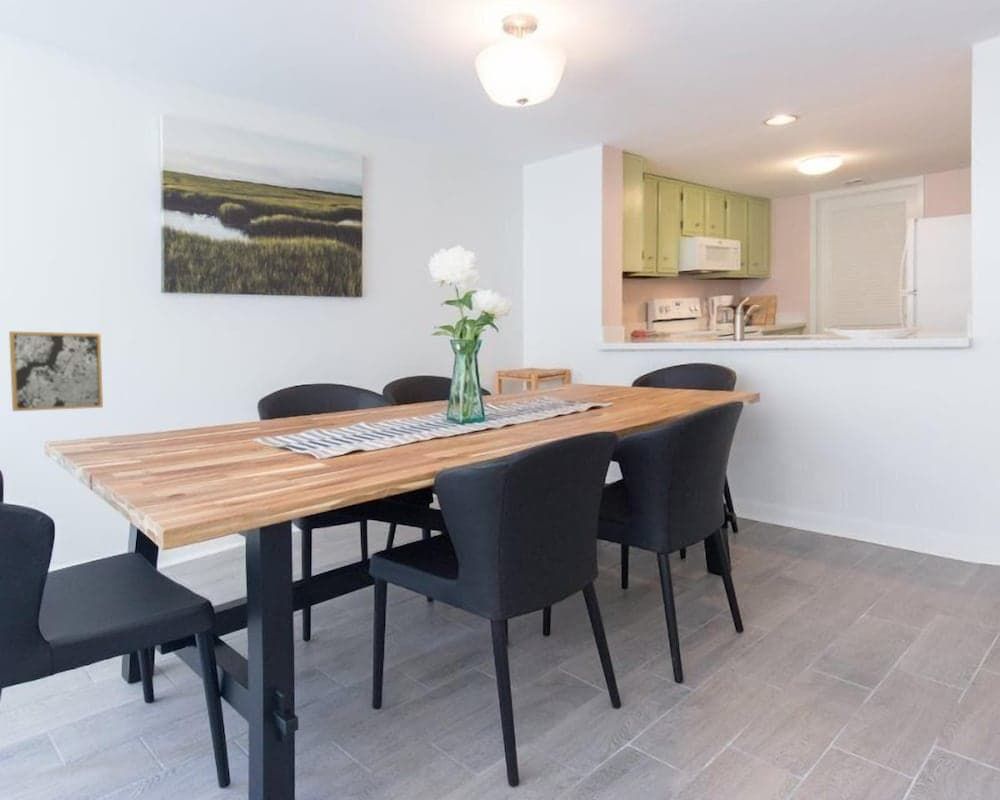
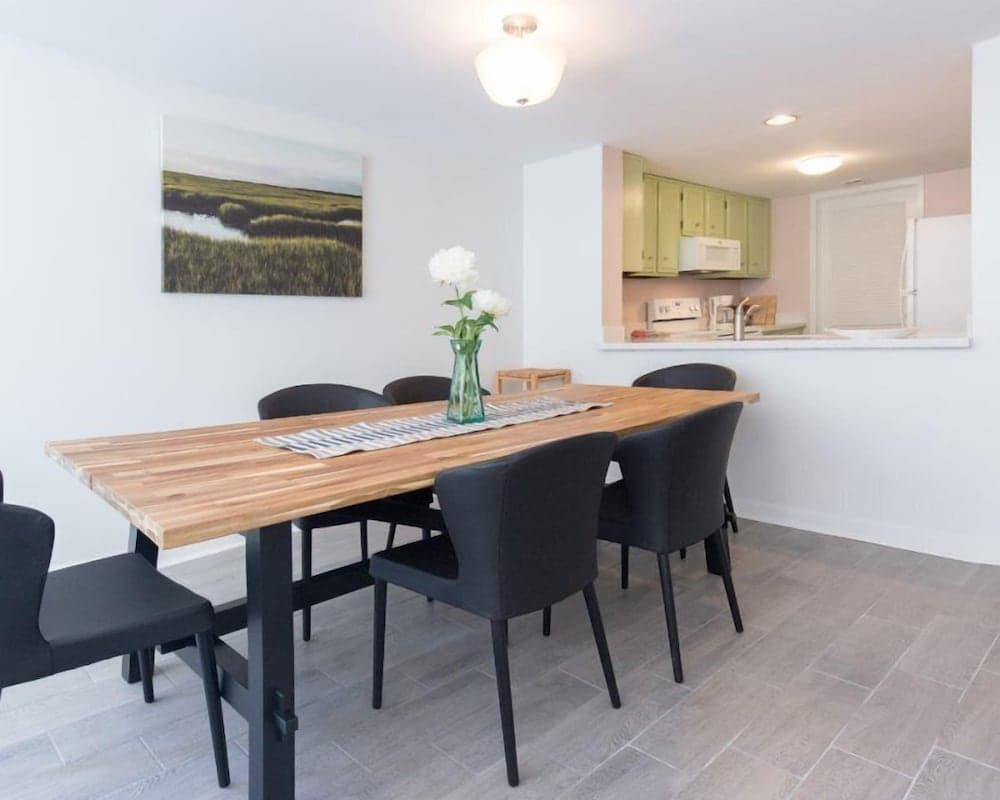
- wall art (57, 371)
